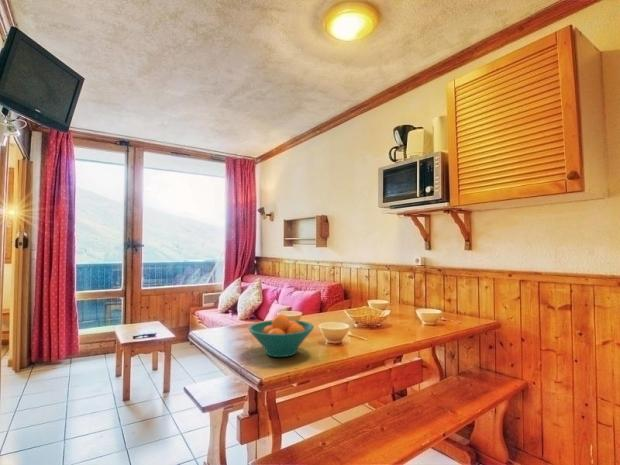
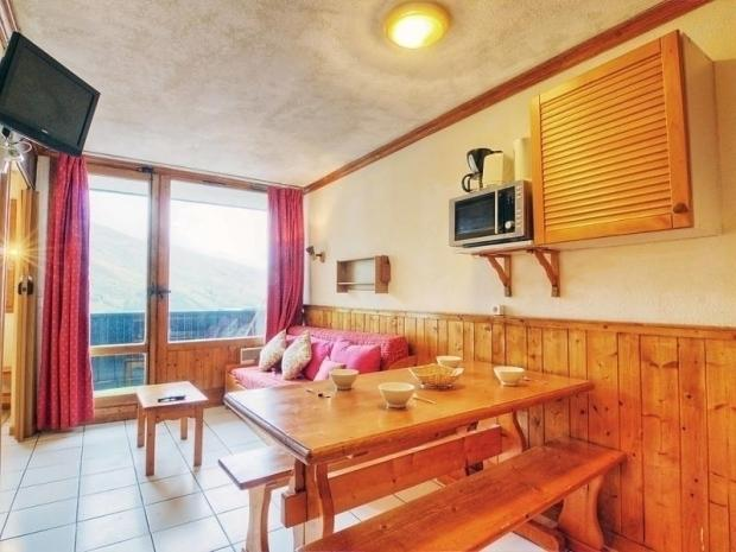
- fruit bowl (281, 333)
